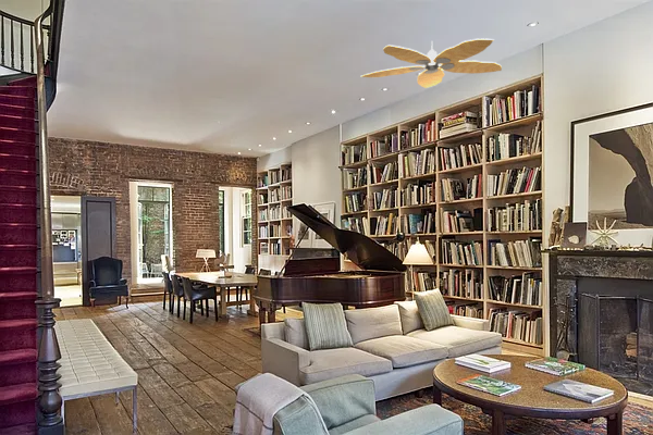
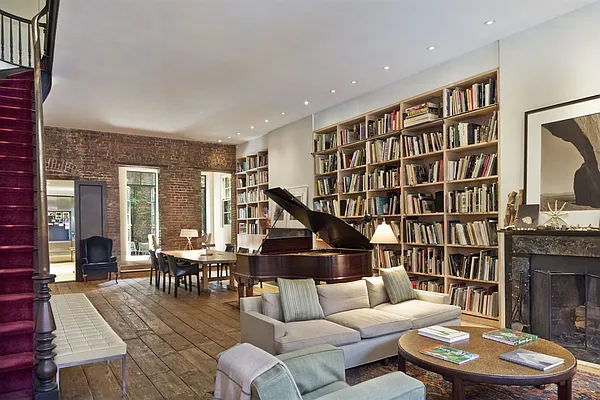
- ceiling fan (429, 57)
